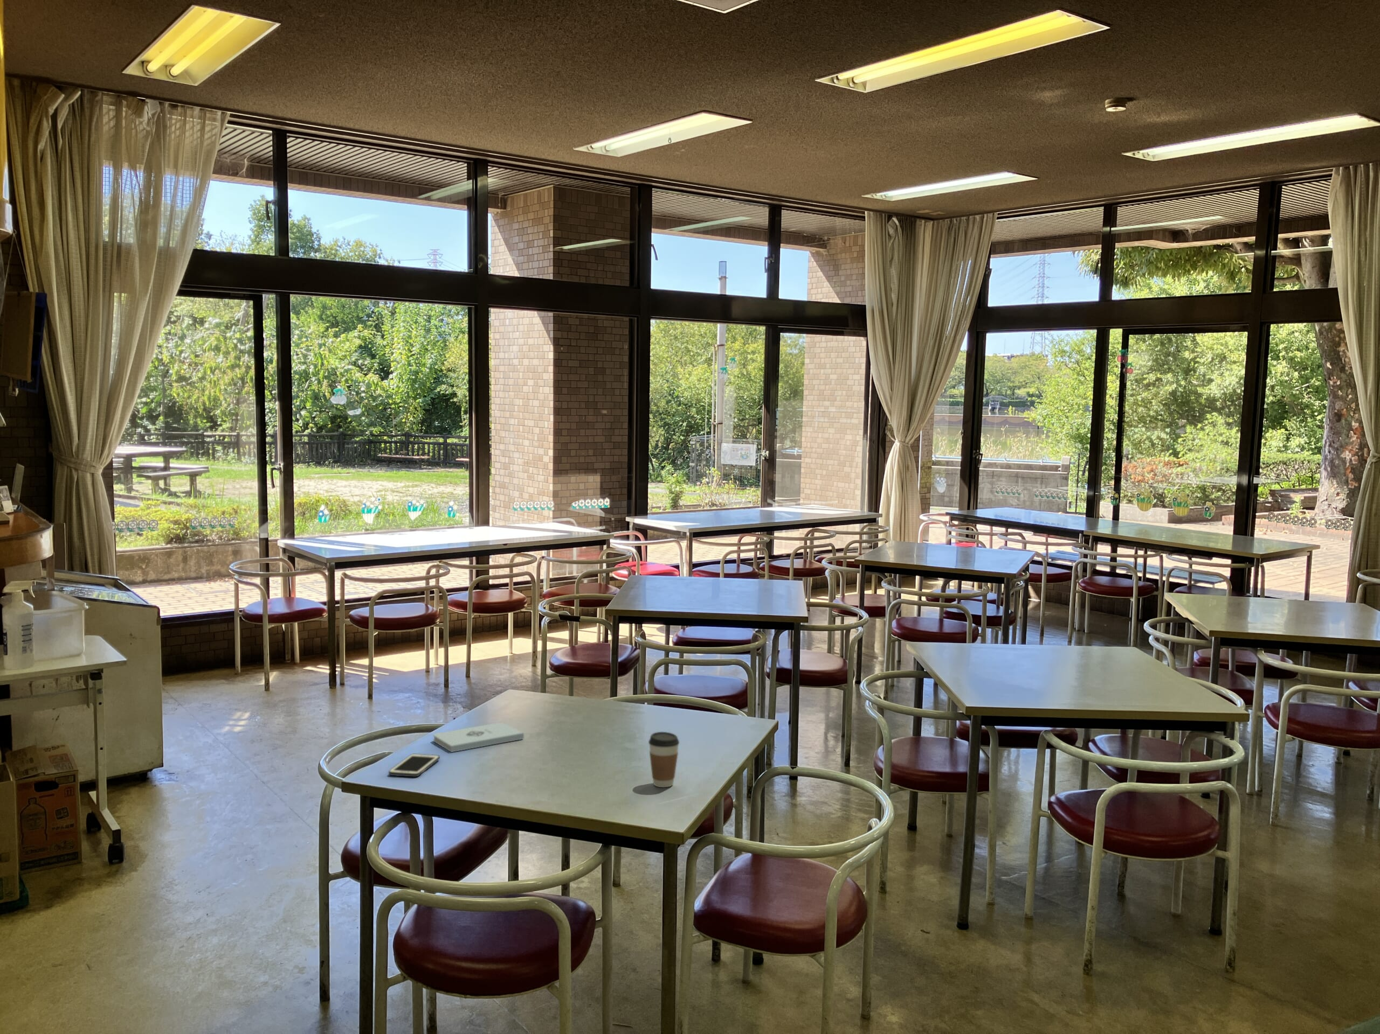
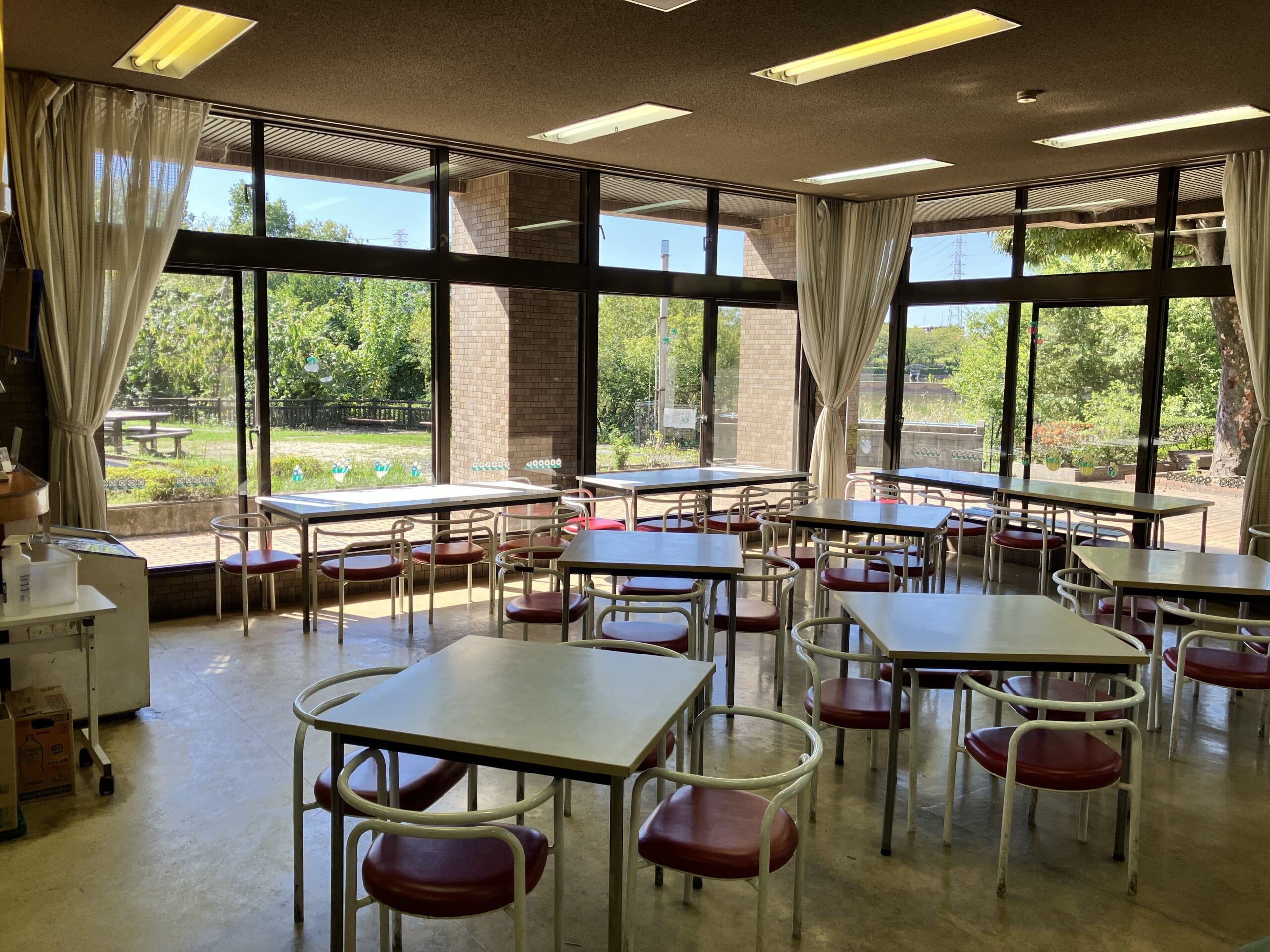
- notepad (478, 736)
- cell phone (414, 765)
- coffee cup (664, 760)
